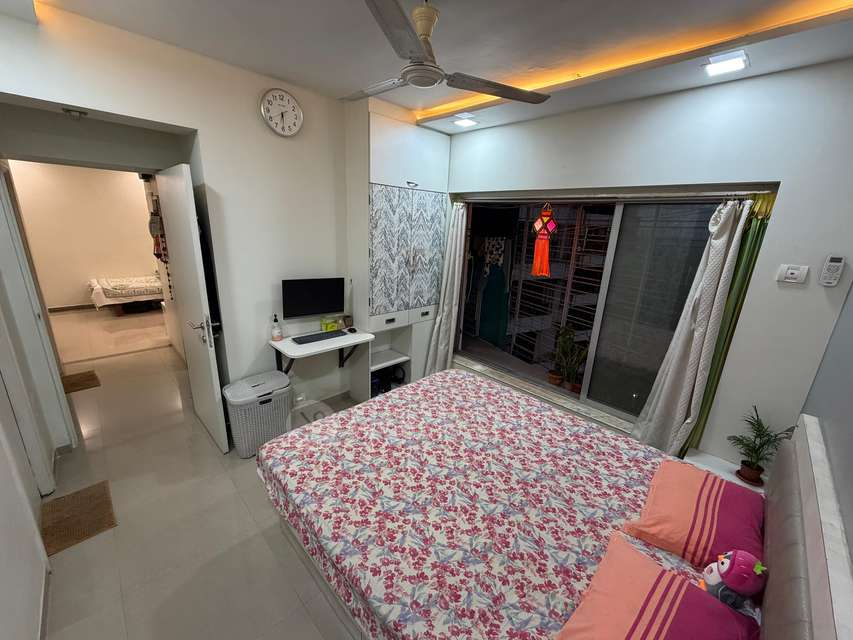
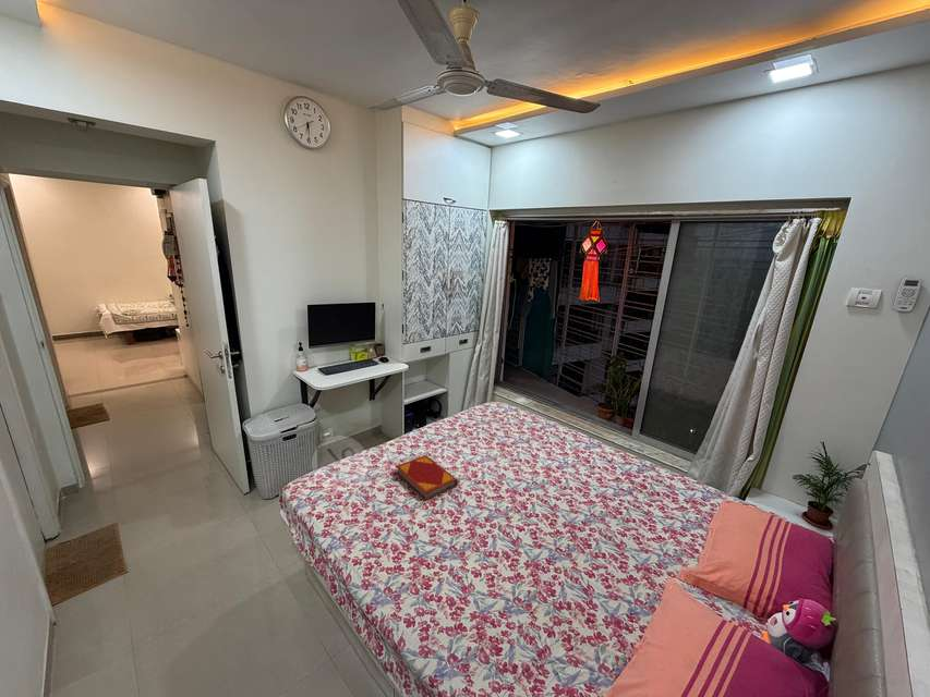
+ hardback book (425, 475)
